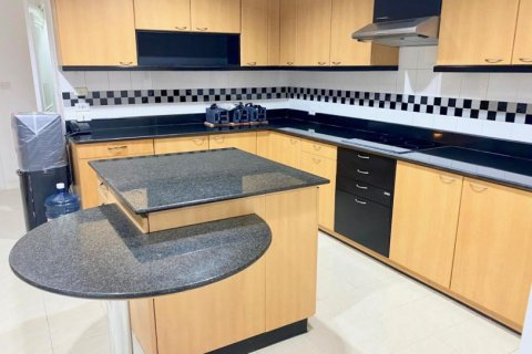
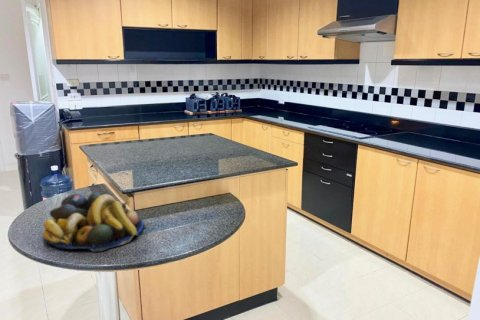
+ fruit bowl (95, 213)
